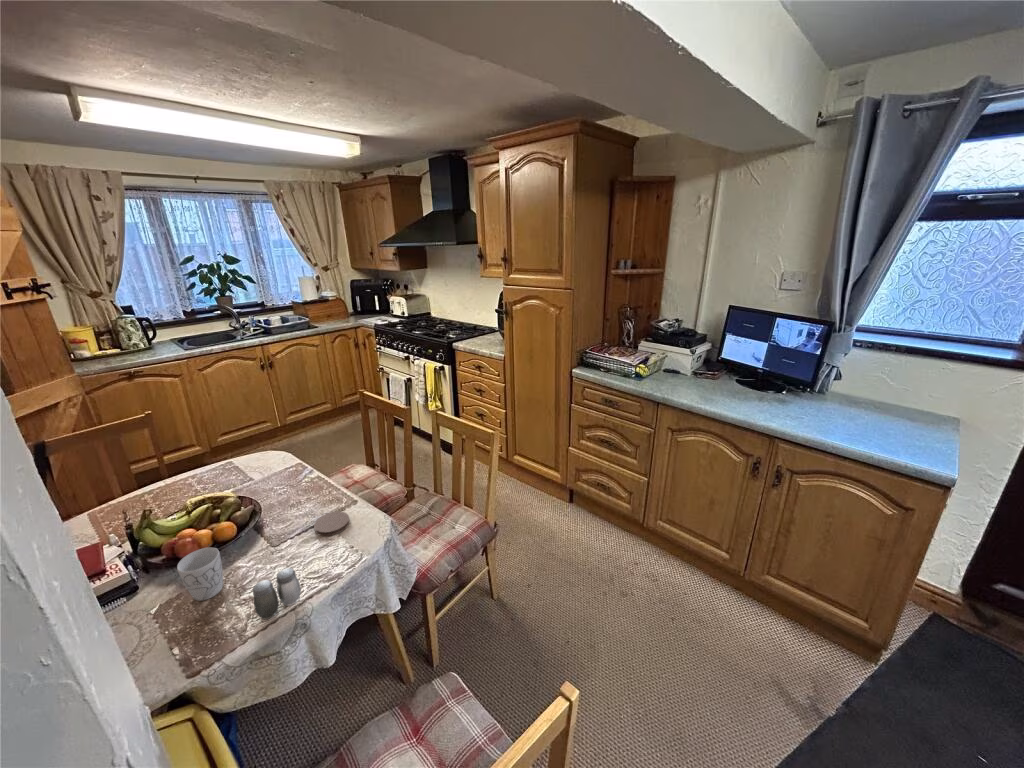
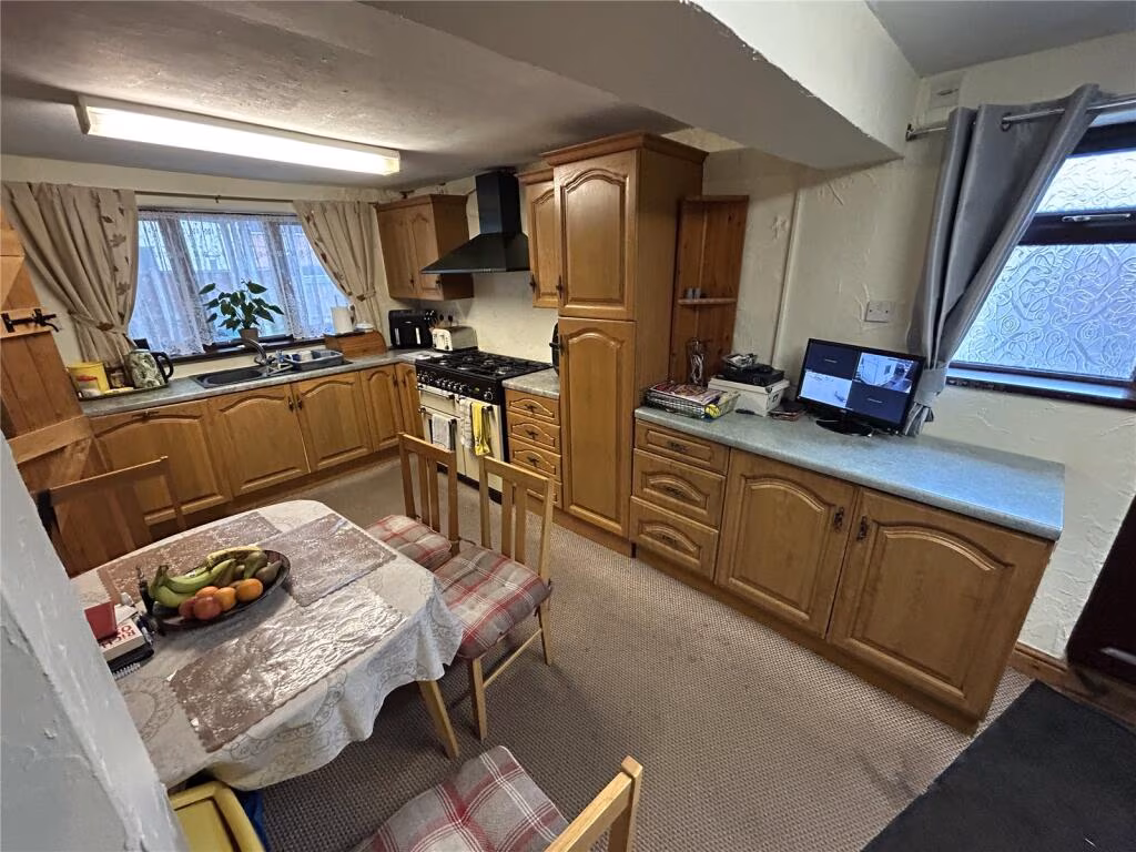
- coaster (332, 523)
- mug (206, 571)
- salt and pepper shaker (276, 593)
